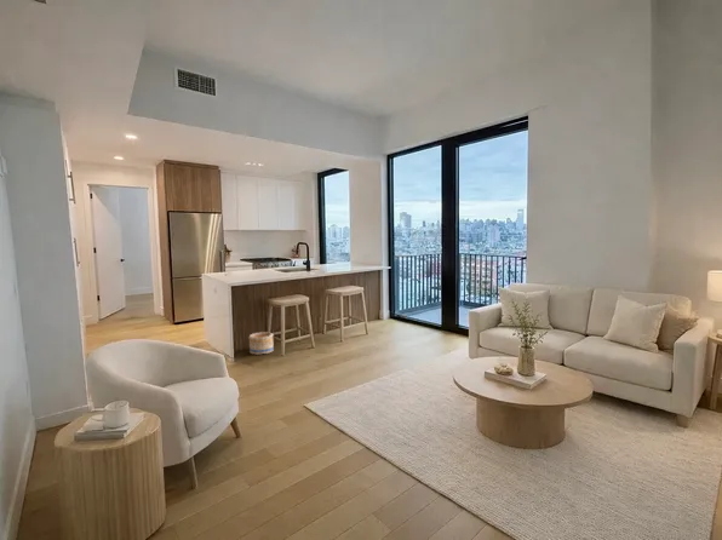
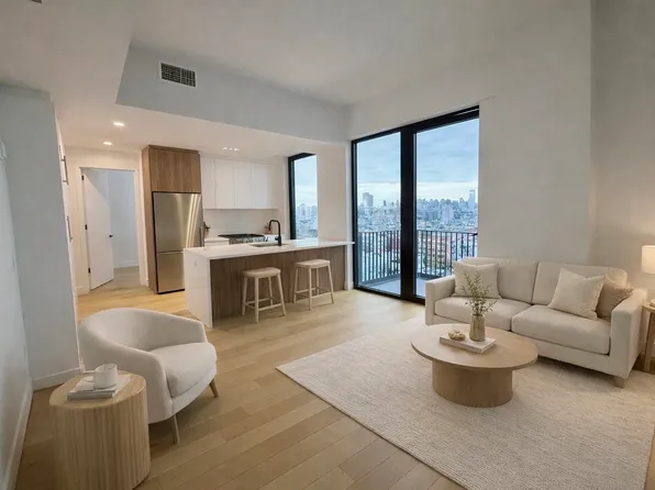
- basket (260, 343)
